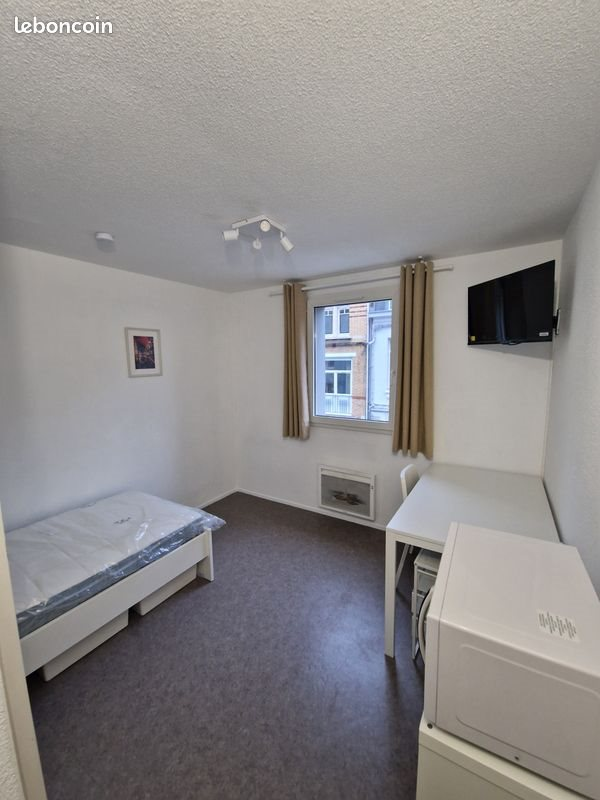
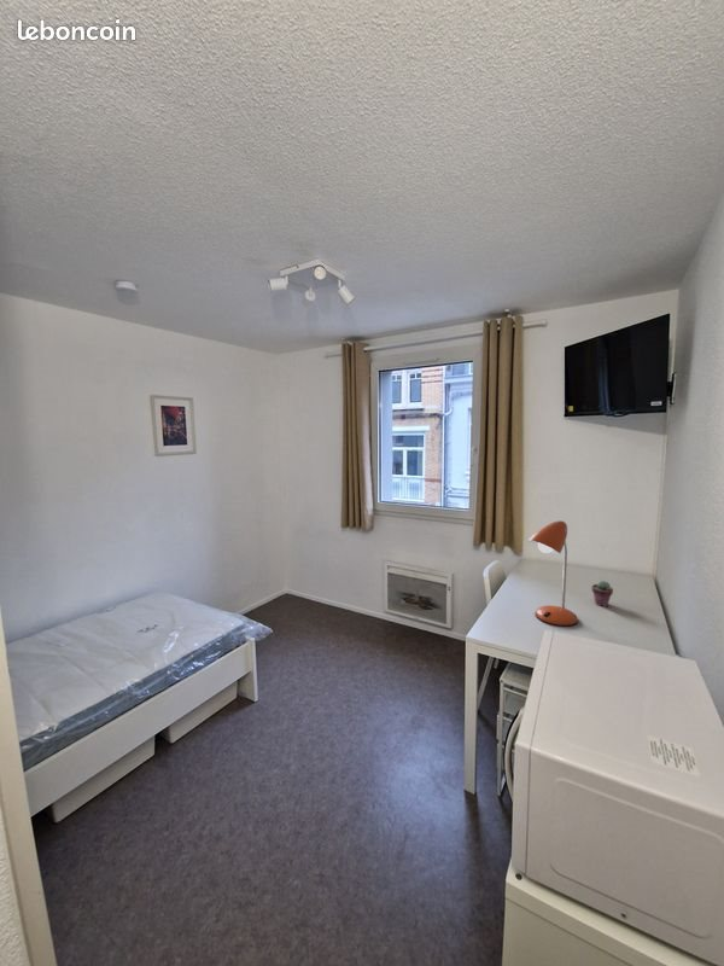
+ potted succulent (602, 592)
+ desk lamp (564, 571)
